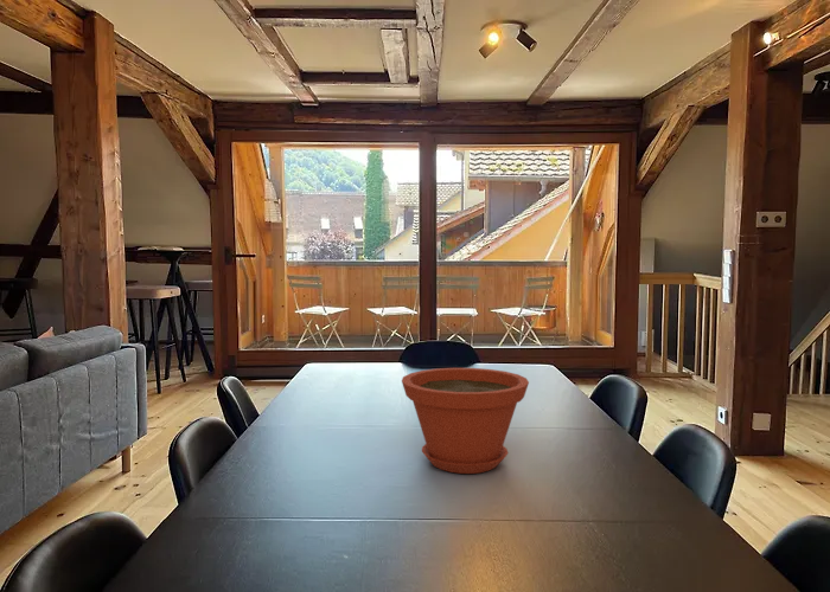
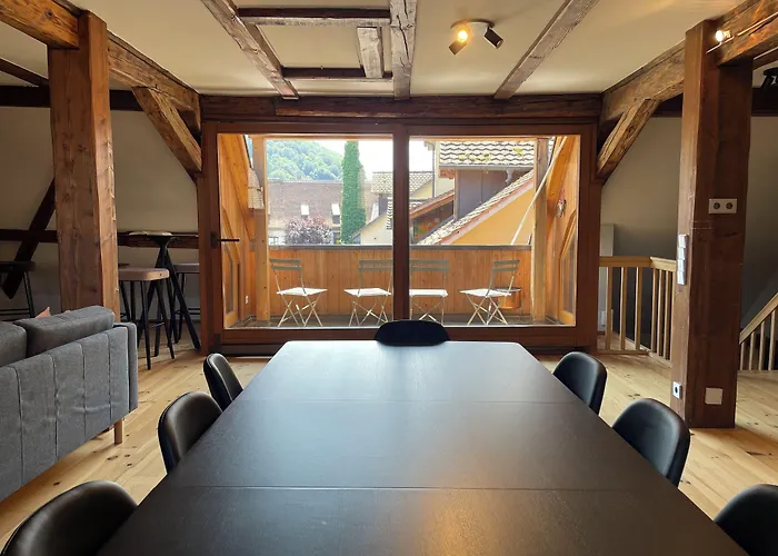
- plant pot (464, 420)
